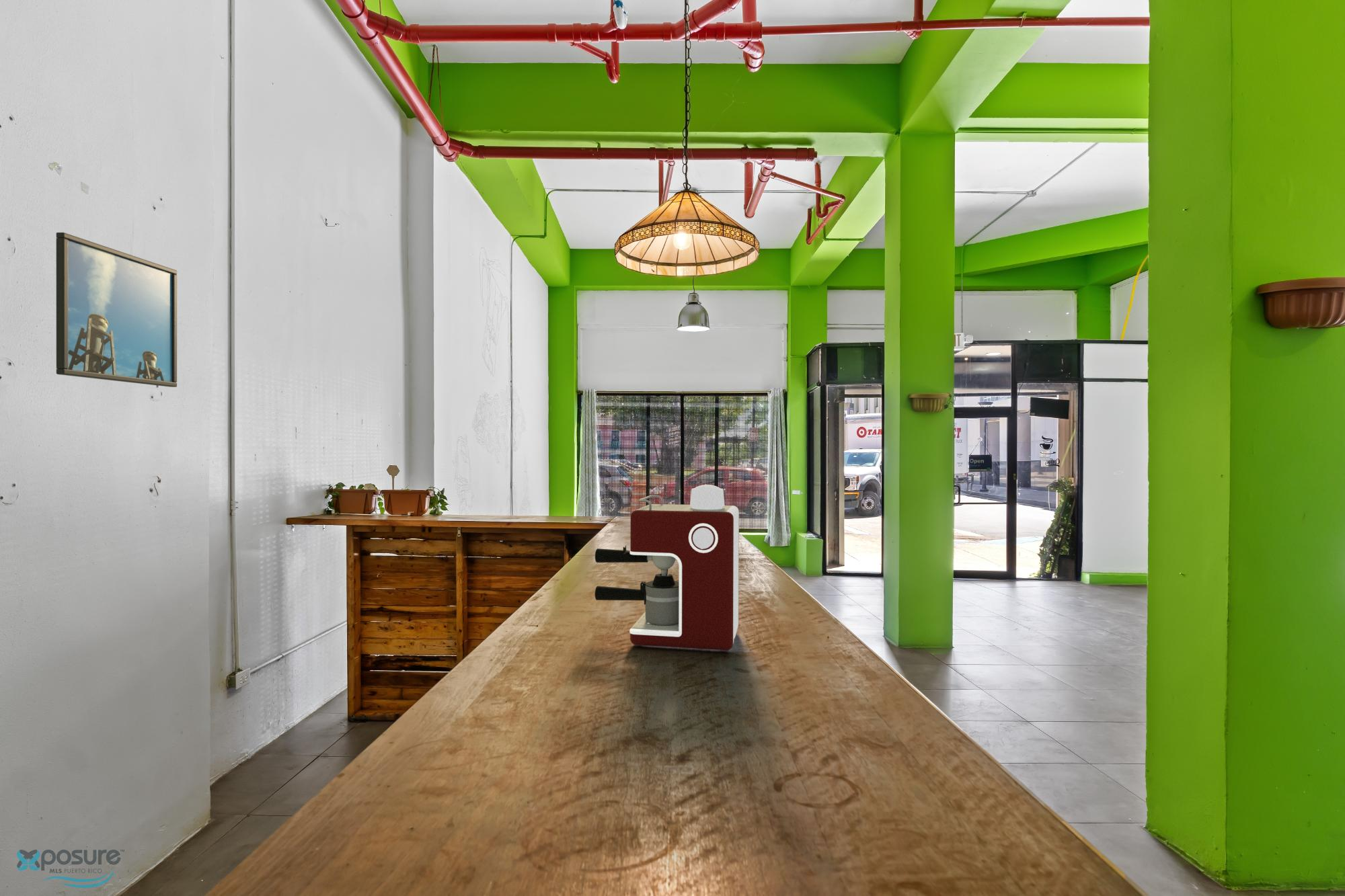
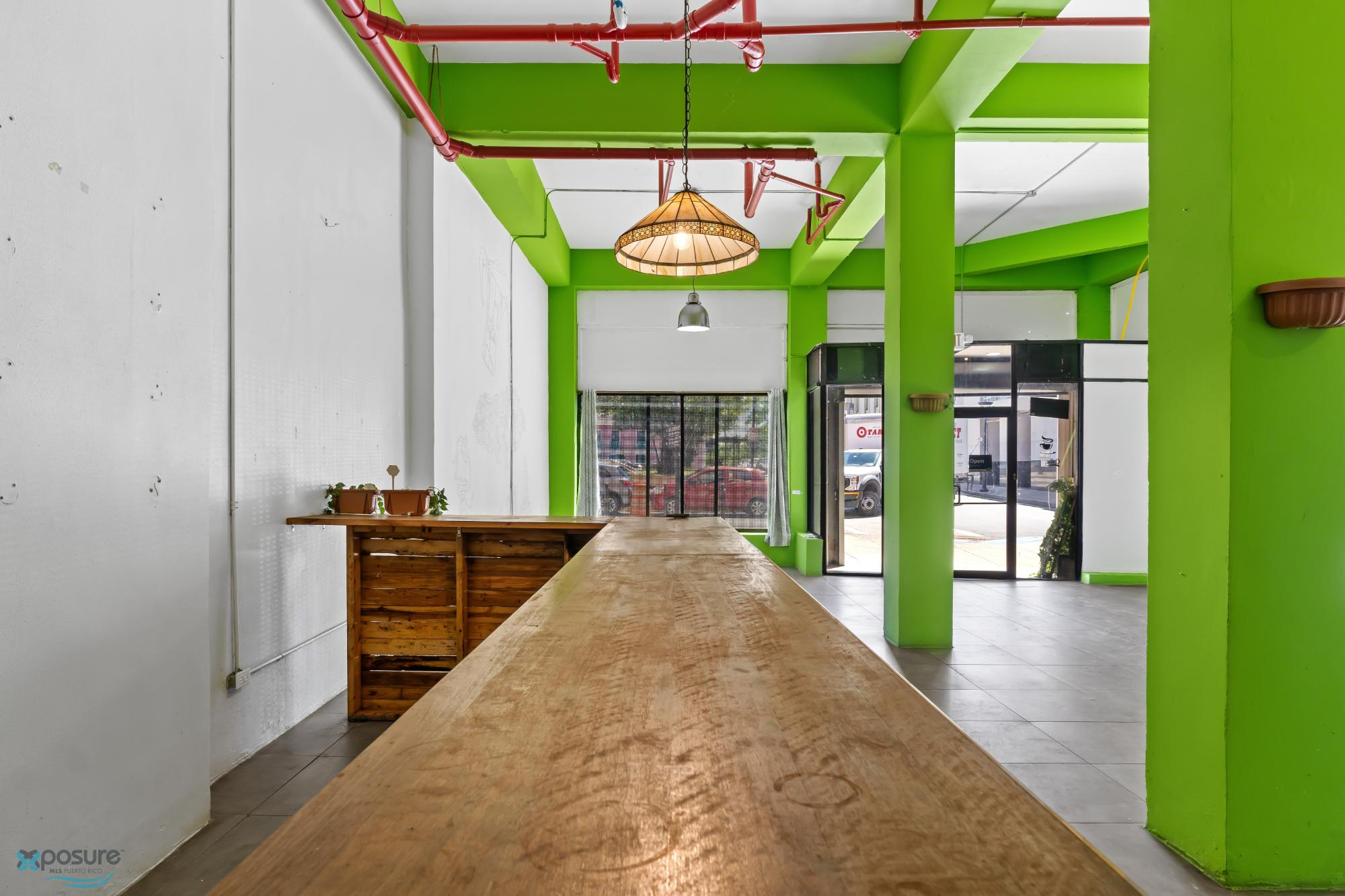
- coffee maker (664, 561)
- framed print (122, 317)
